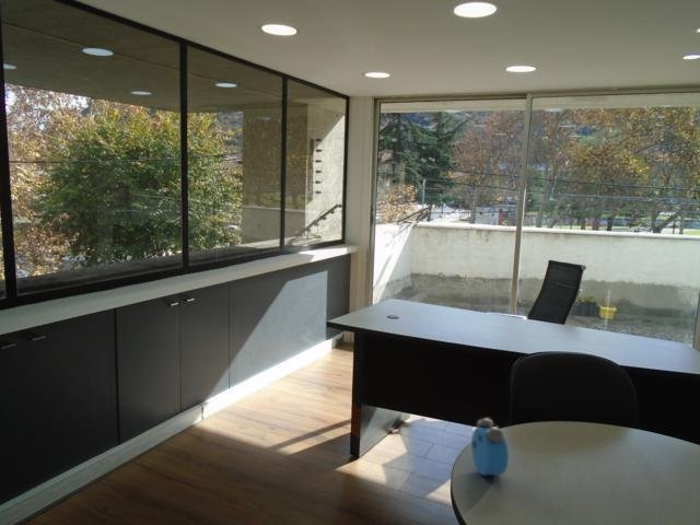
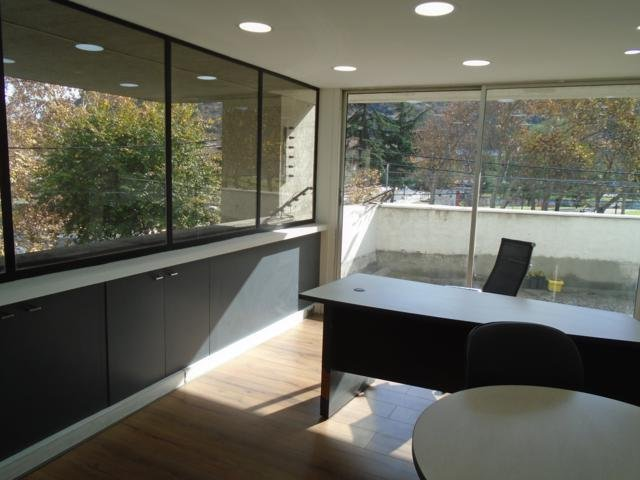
- alarm clock (489, 447)
